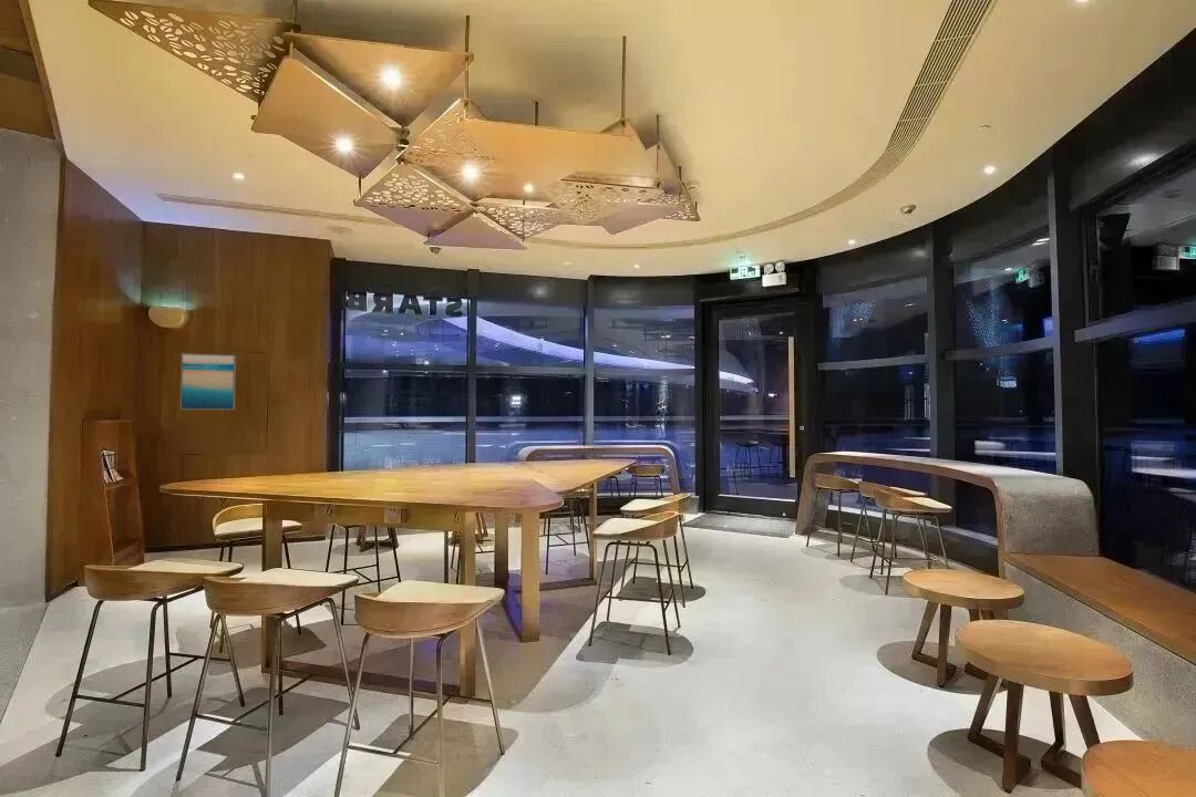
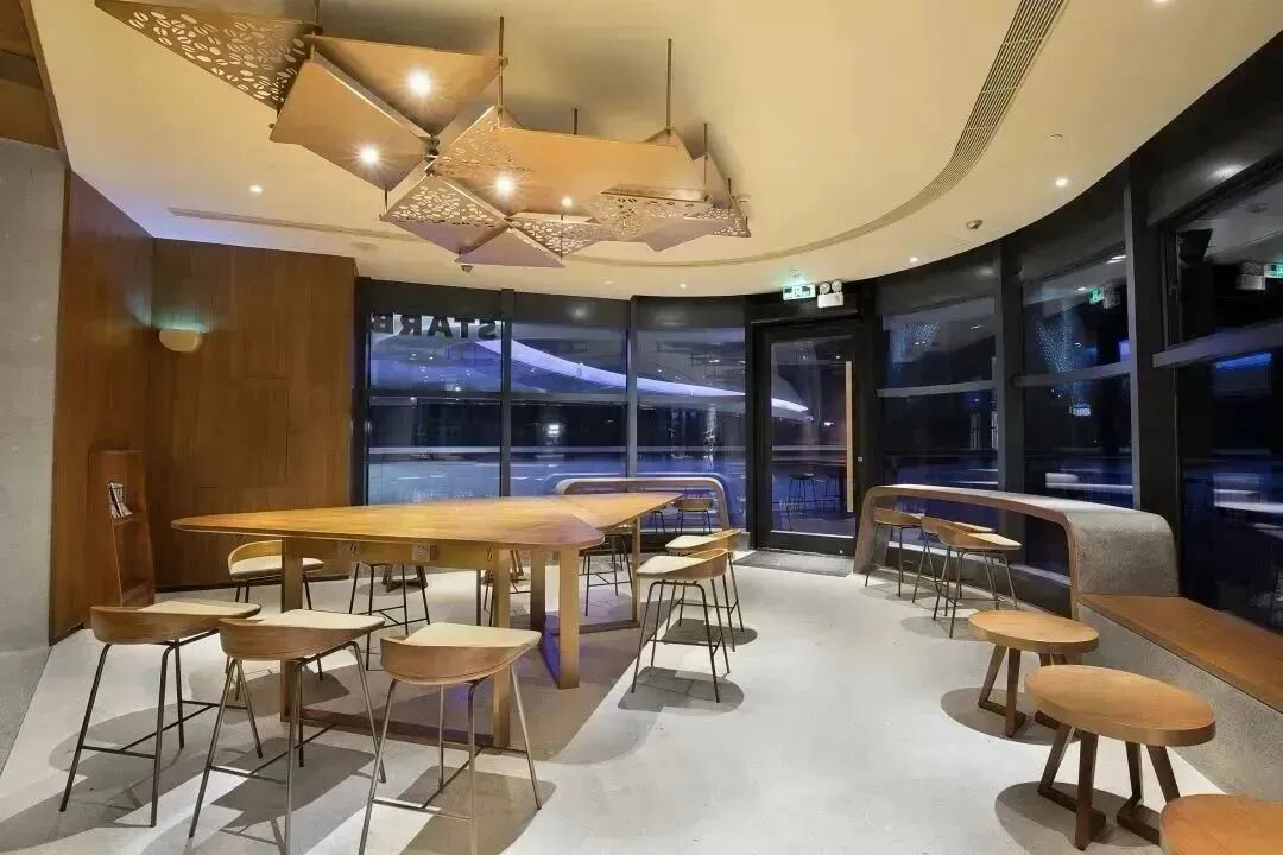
- wall art (208, 382)
